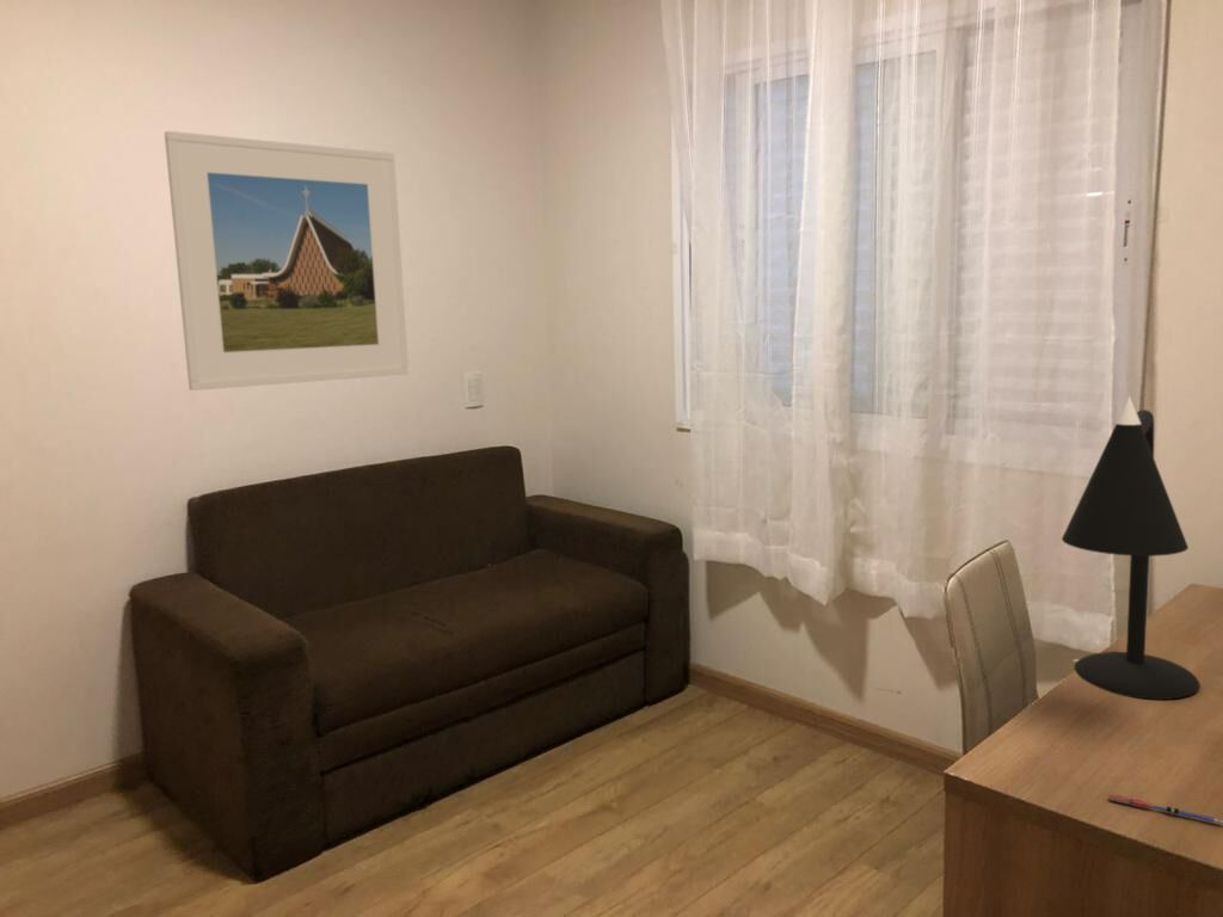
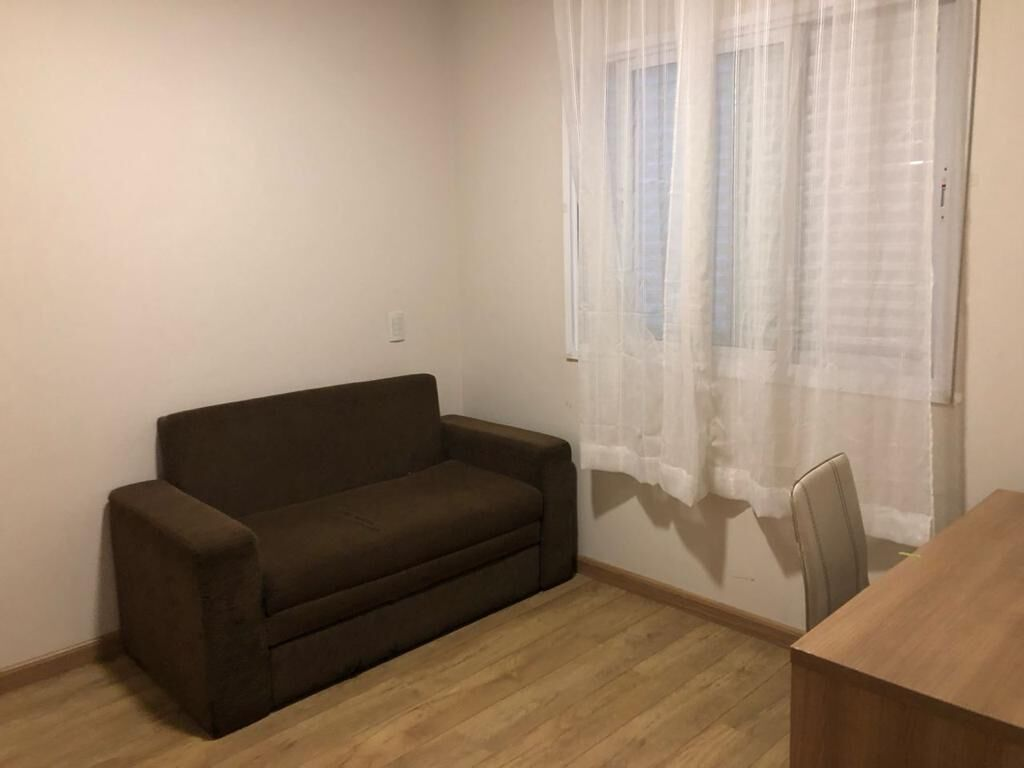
- desk lamp (1133, 550)
- pen (1164, 807)
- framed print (297, 264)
